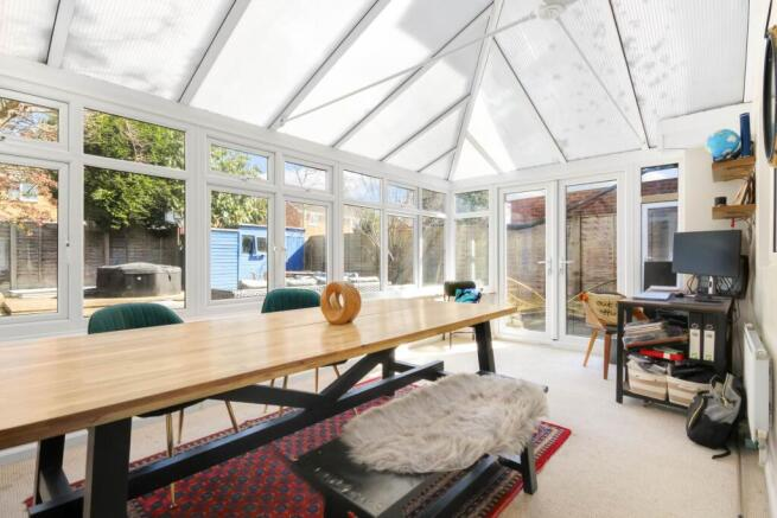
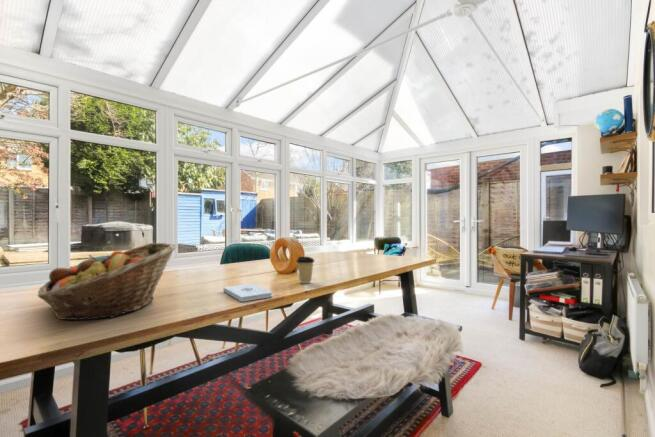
+ notepad (247, 291)
+ fruit basket (113, 275)
+ coffee cup (305, 269)
